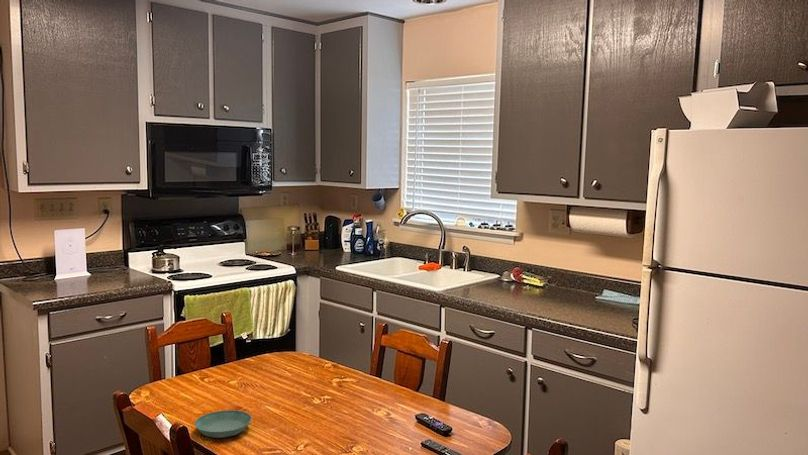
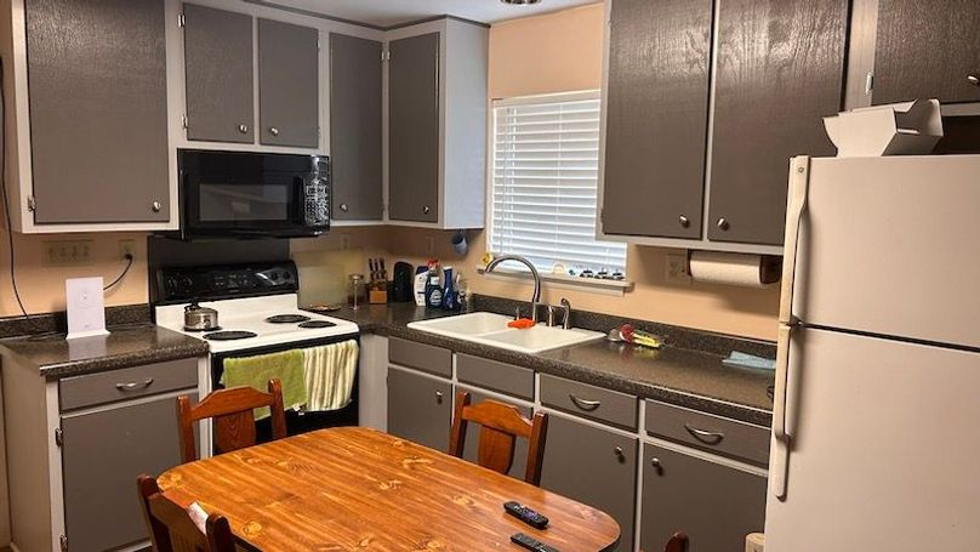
- saucer (223, 425)
